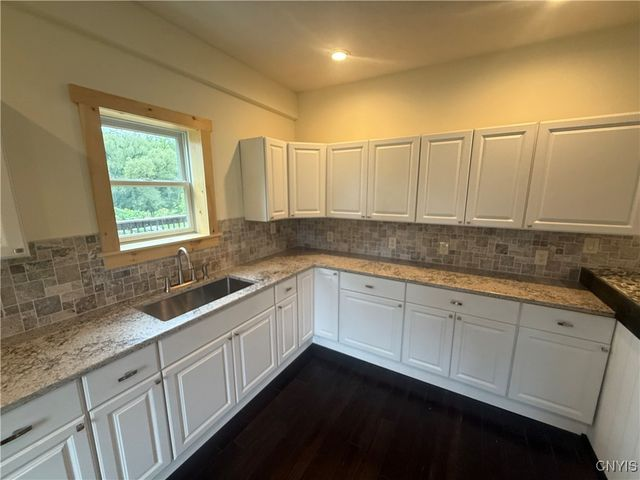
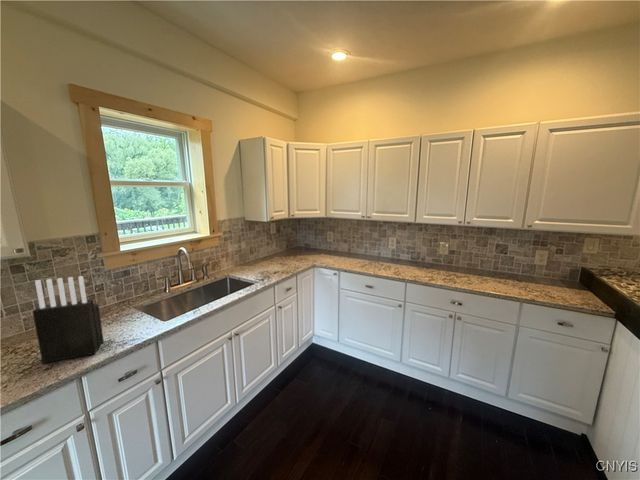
+ knife block (70, 314)
